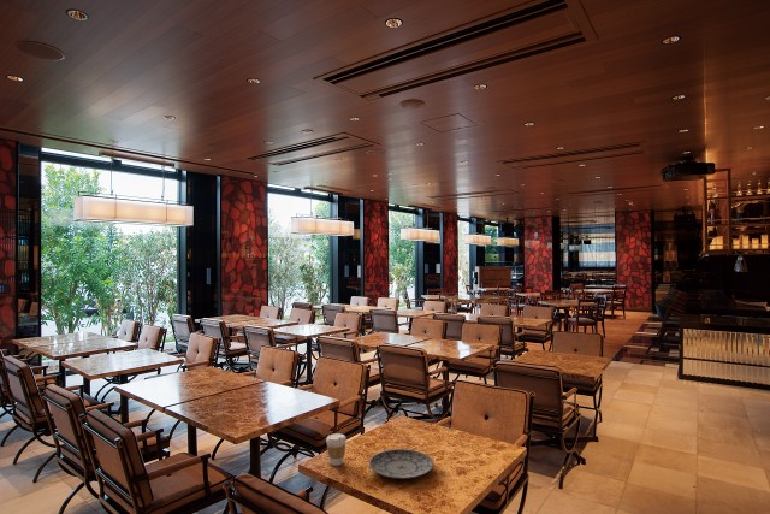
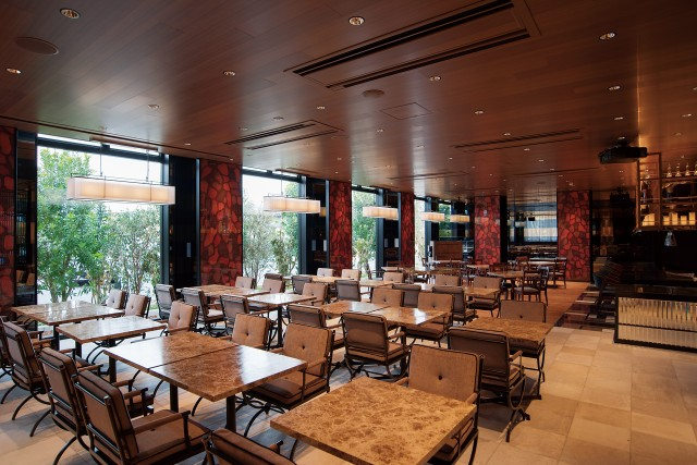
- plate (401, 465)
- coffee cup (336, 449)
